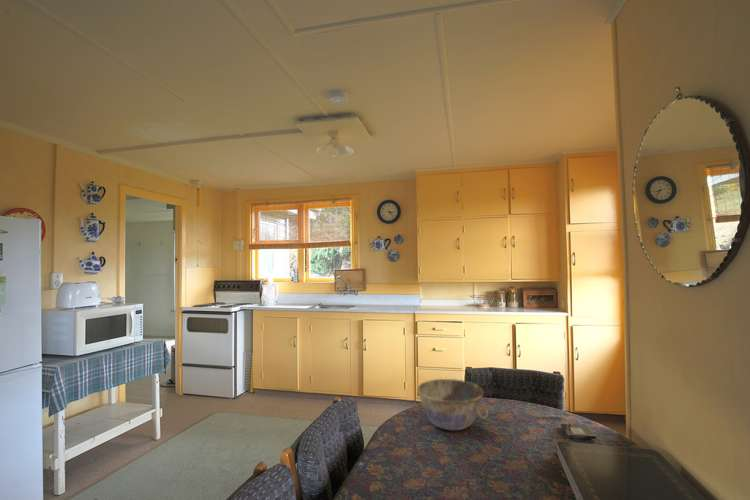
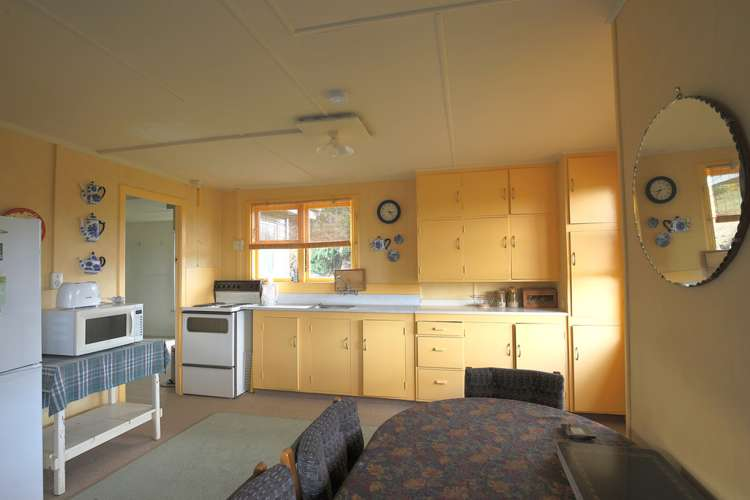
- bowl (450, 406)
